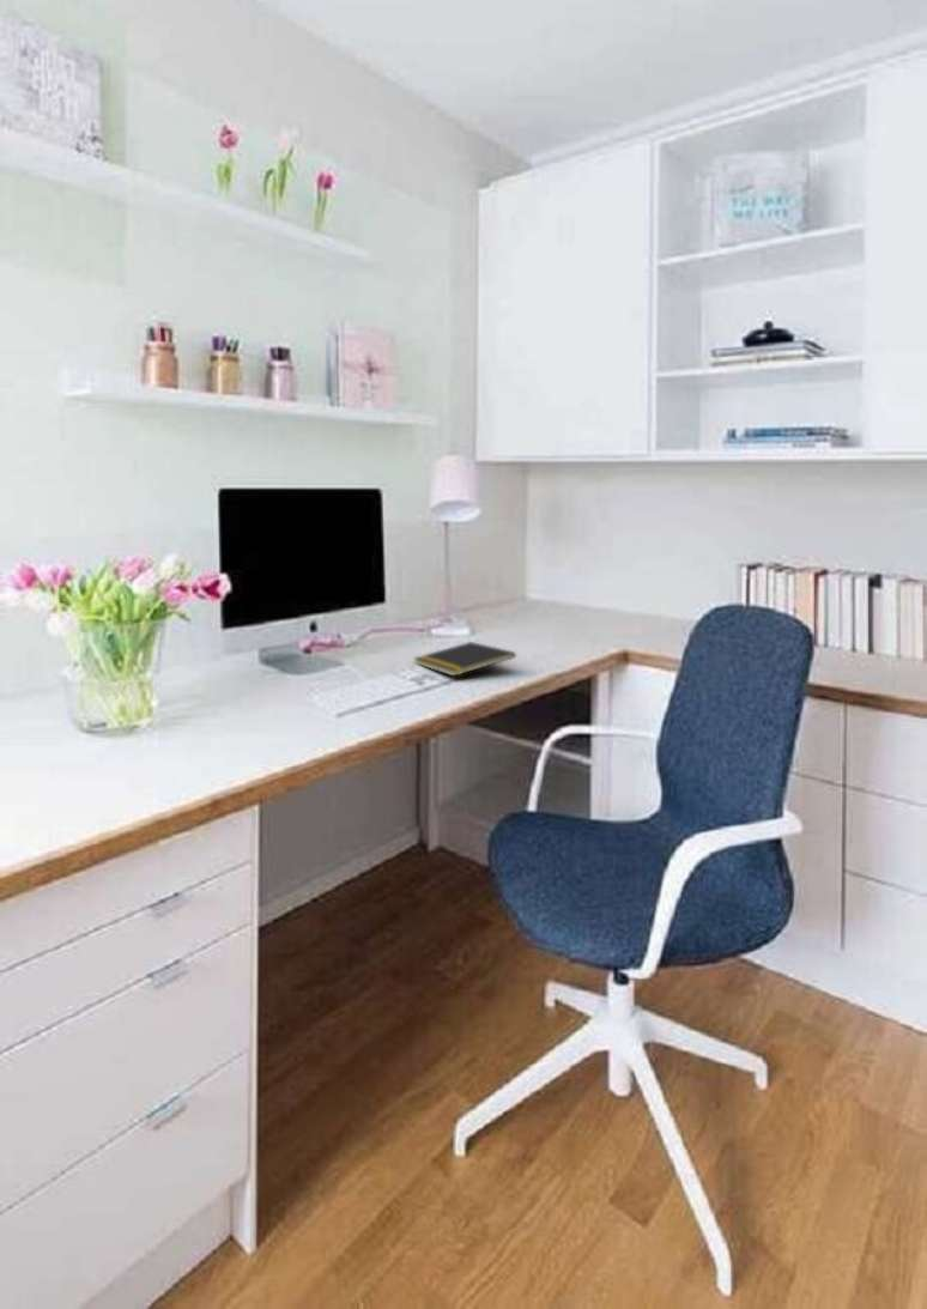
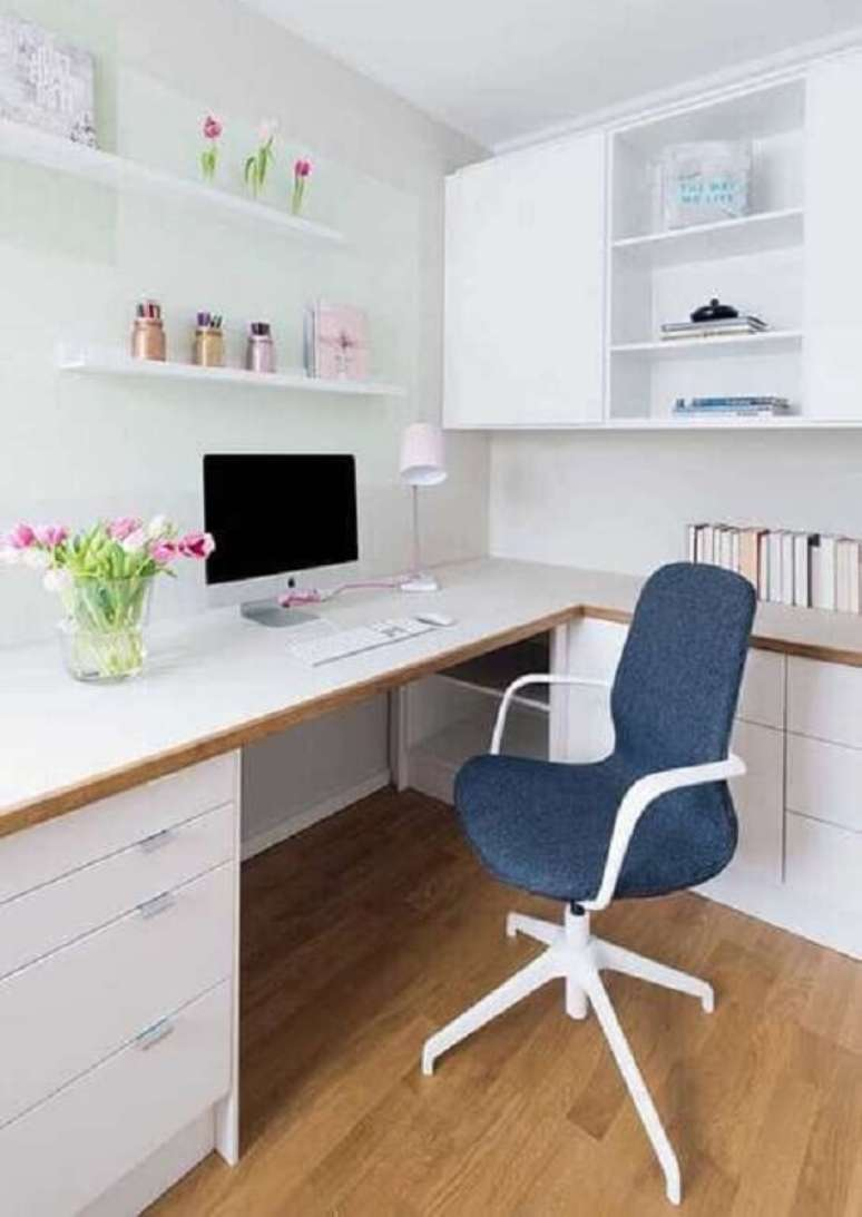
- notepad (462, 657)
